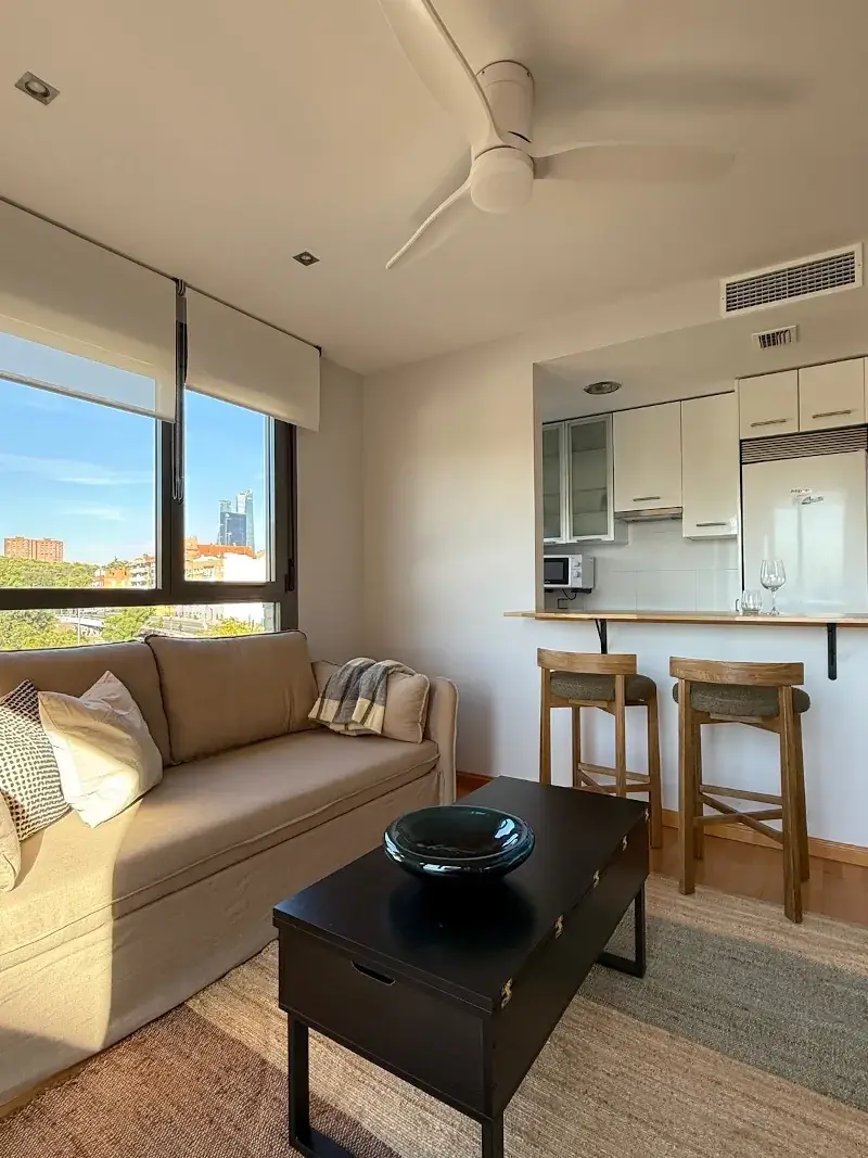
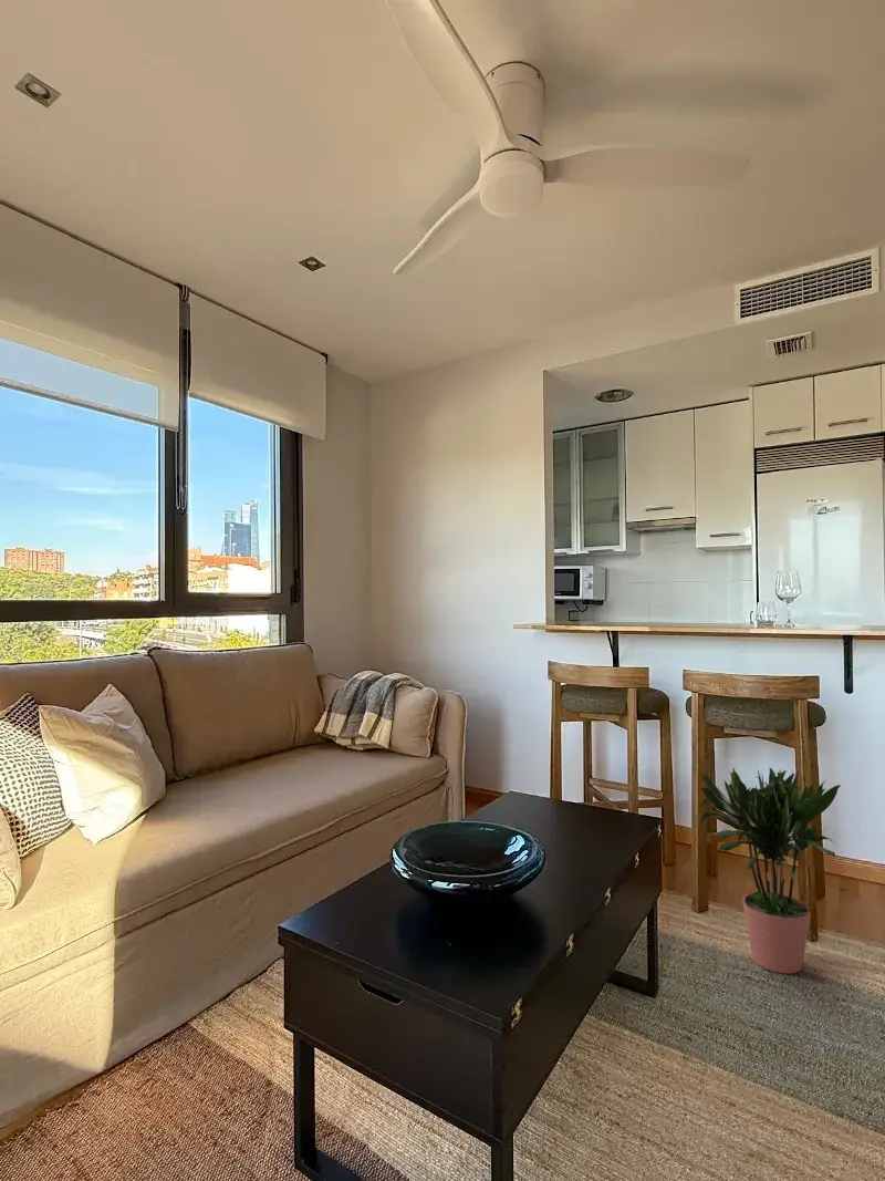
+ potted plant (768, 870)
